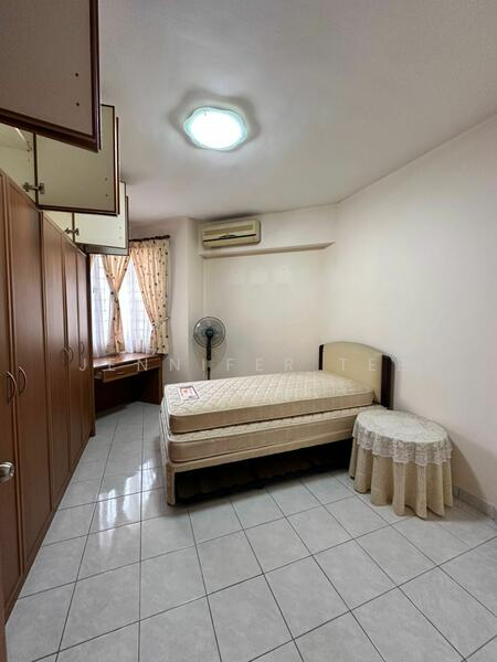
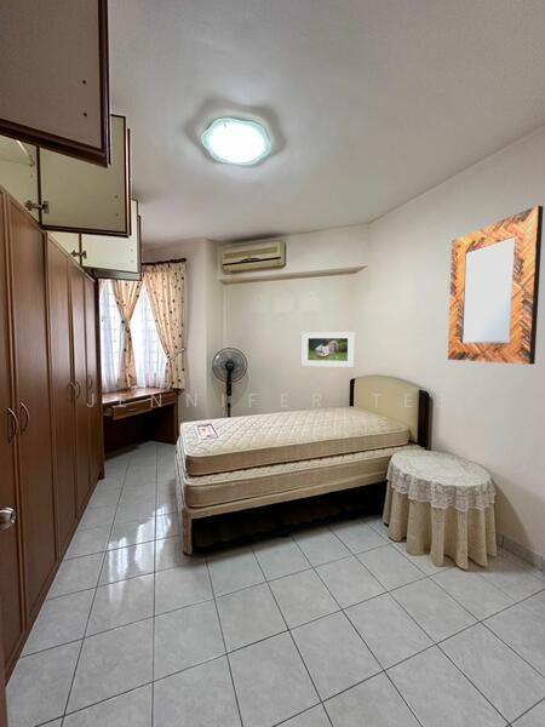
+ home mirror (487, 294)
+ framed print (327, 349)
